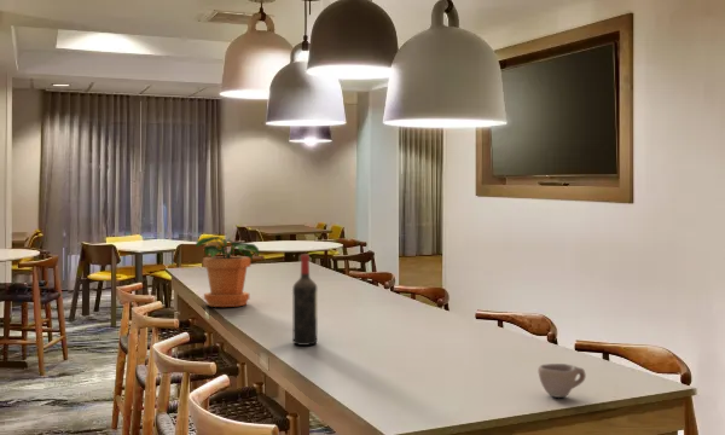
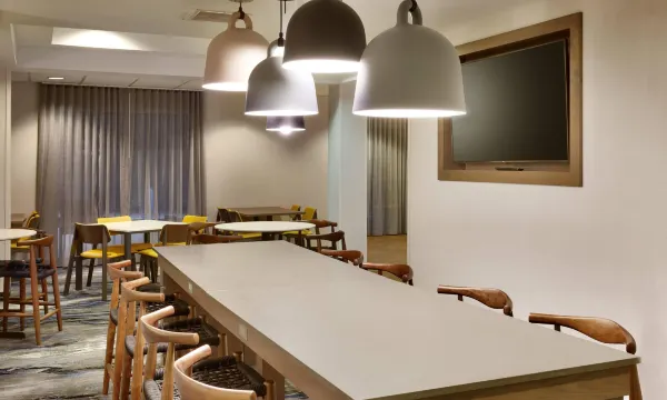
- potted plant (233, 269)
- cup (562, 381)
- wine bottle (304, 298)
